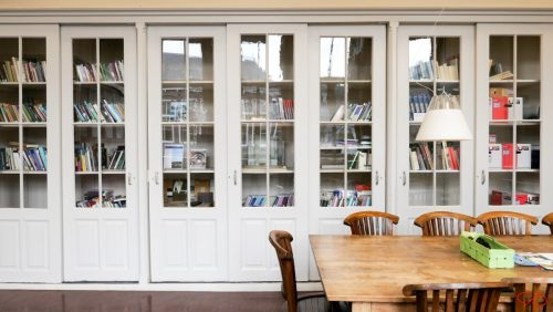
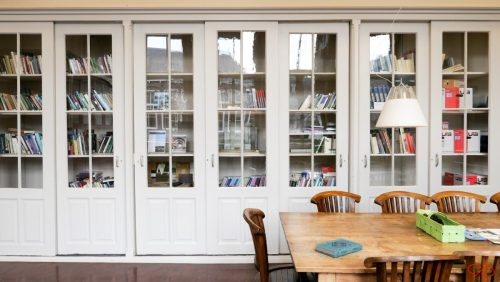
+ book (338, 247)
